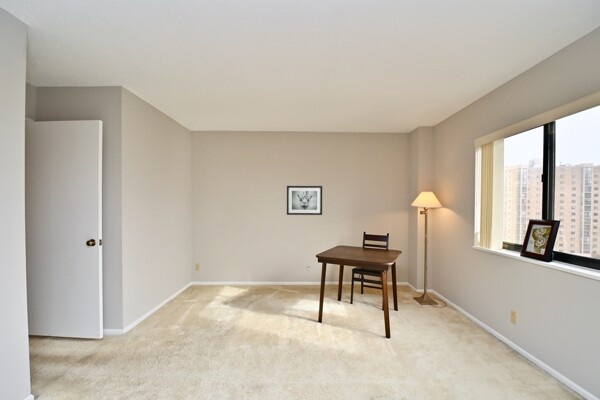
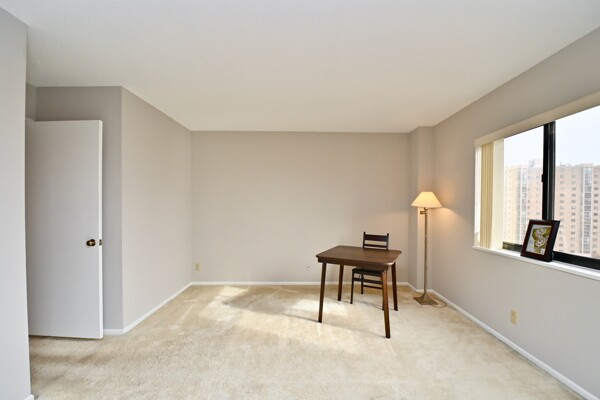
- wall art (304, 200)
